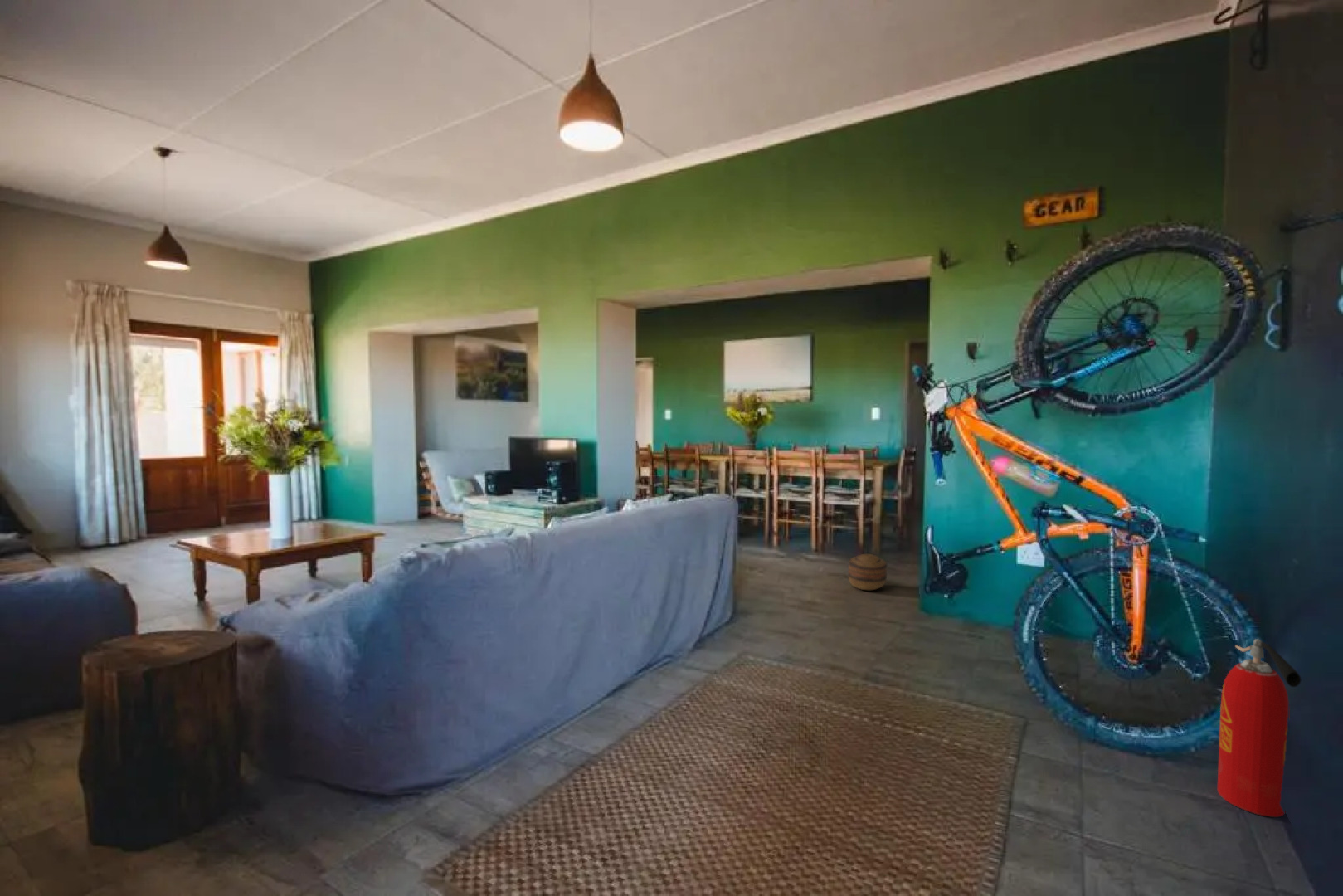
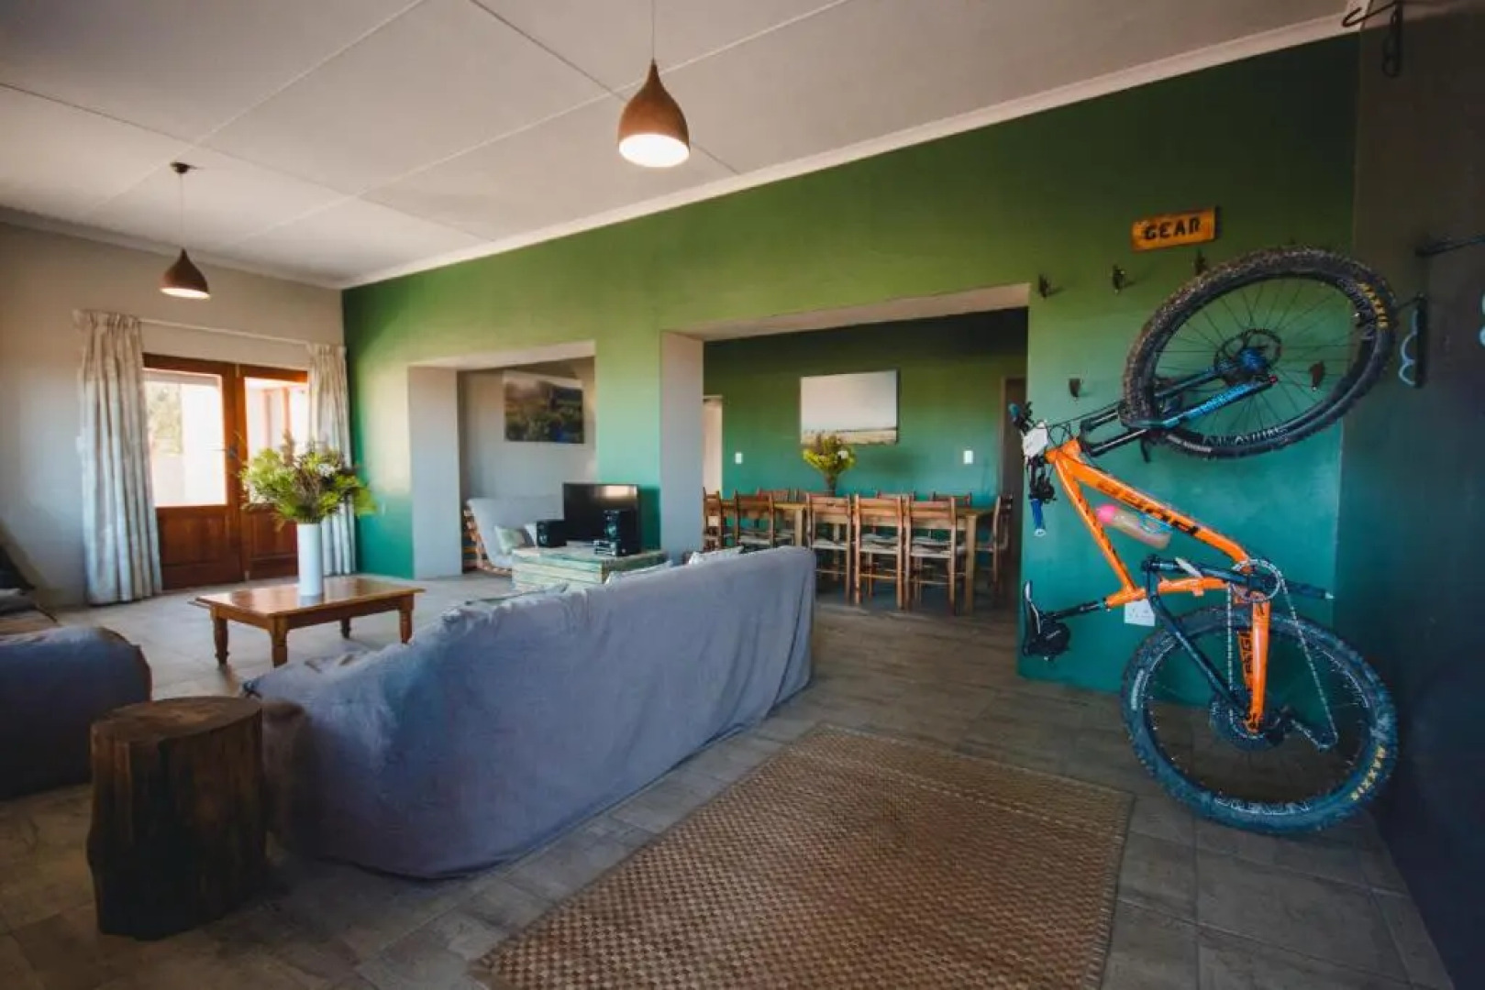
- fire extinguisher (1254, 722)
- basket (867, 571)
